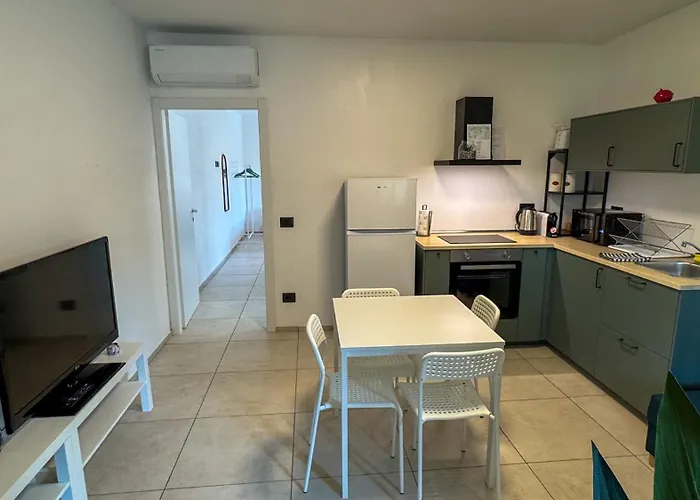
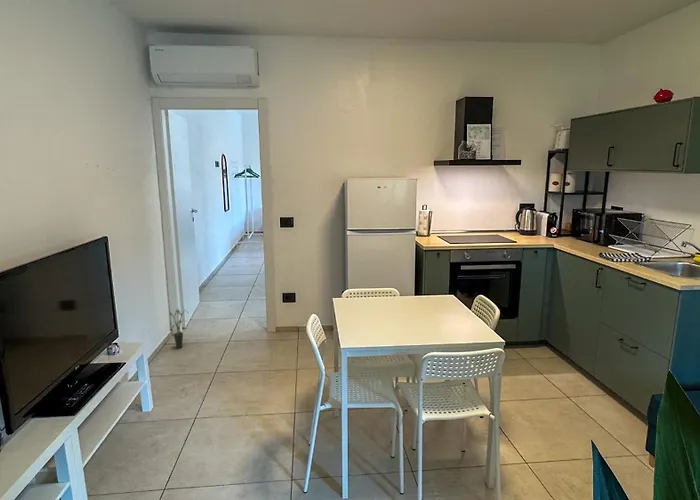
+ potted plant (179, 327)
